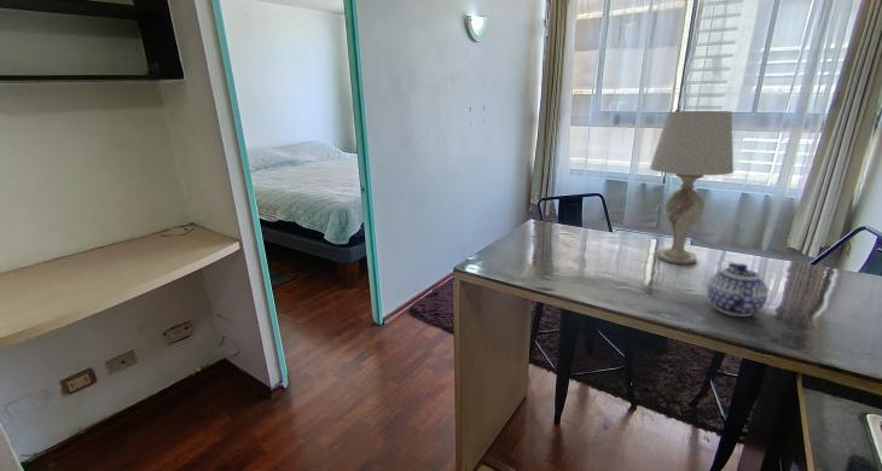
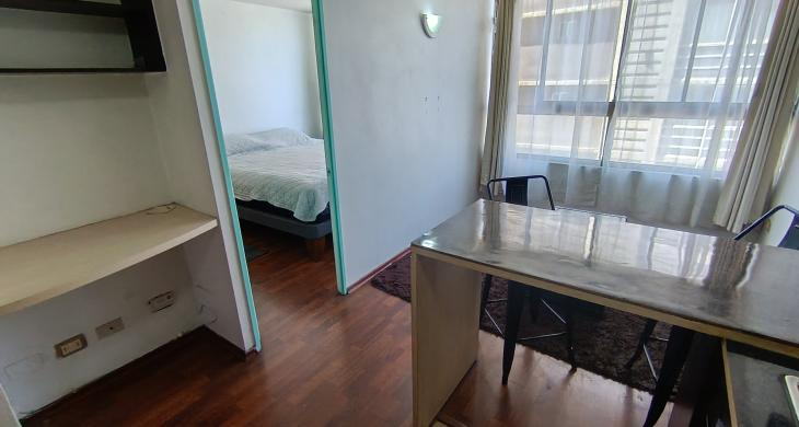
- table lamp (686, 188)
- teapot (737, 286)
